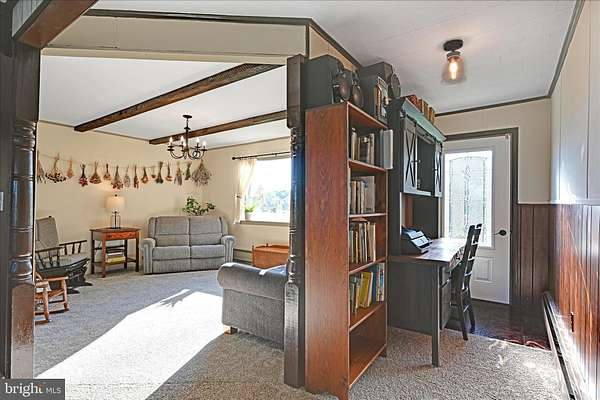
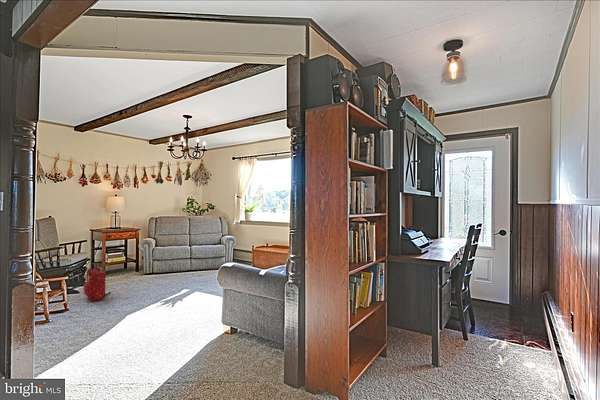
+ backpack (97, 281)
